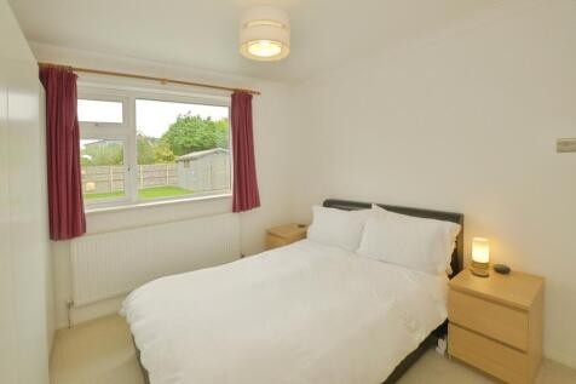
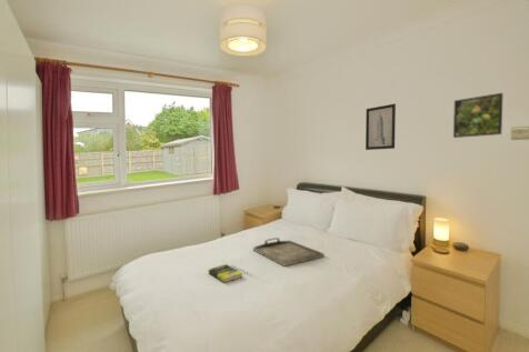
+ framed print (477, 117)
+ book (224, 272)
+ wall art (379, 128)
+ serving tray (287, 249)
